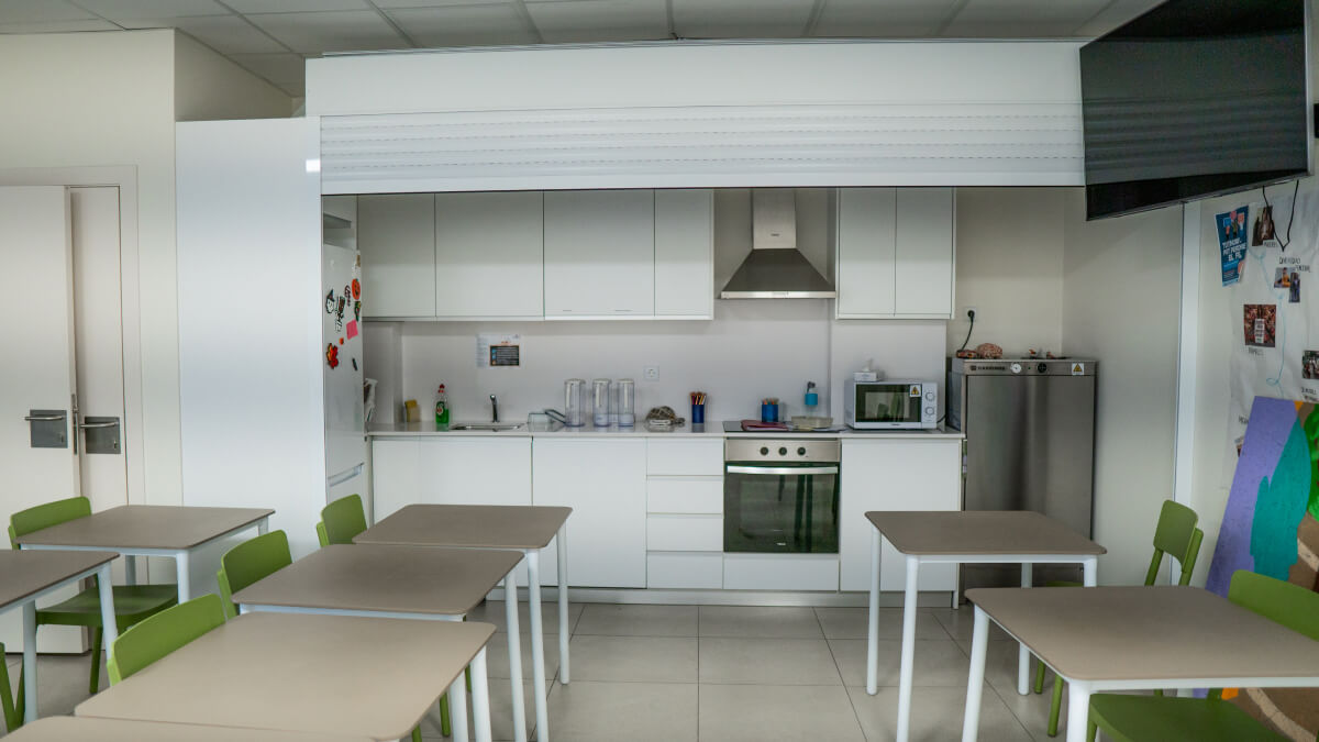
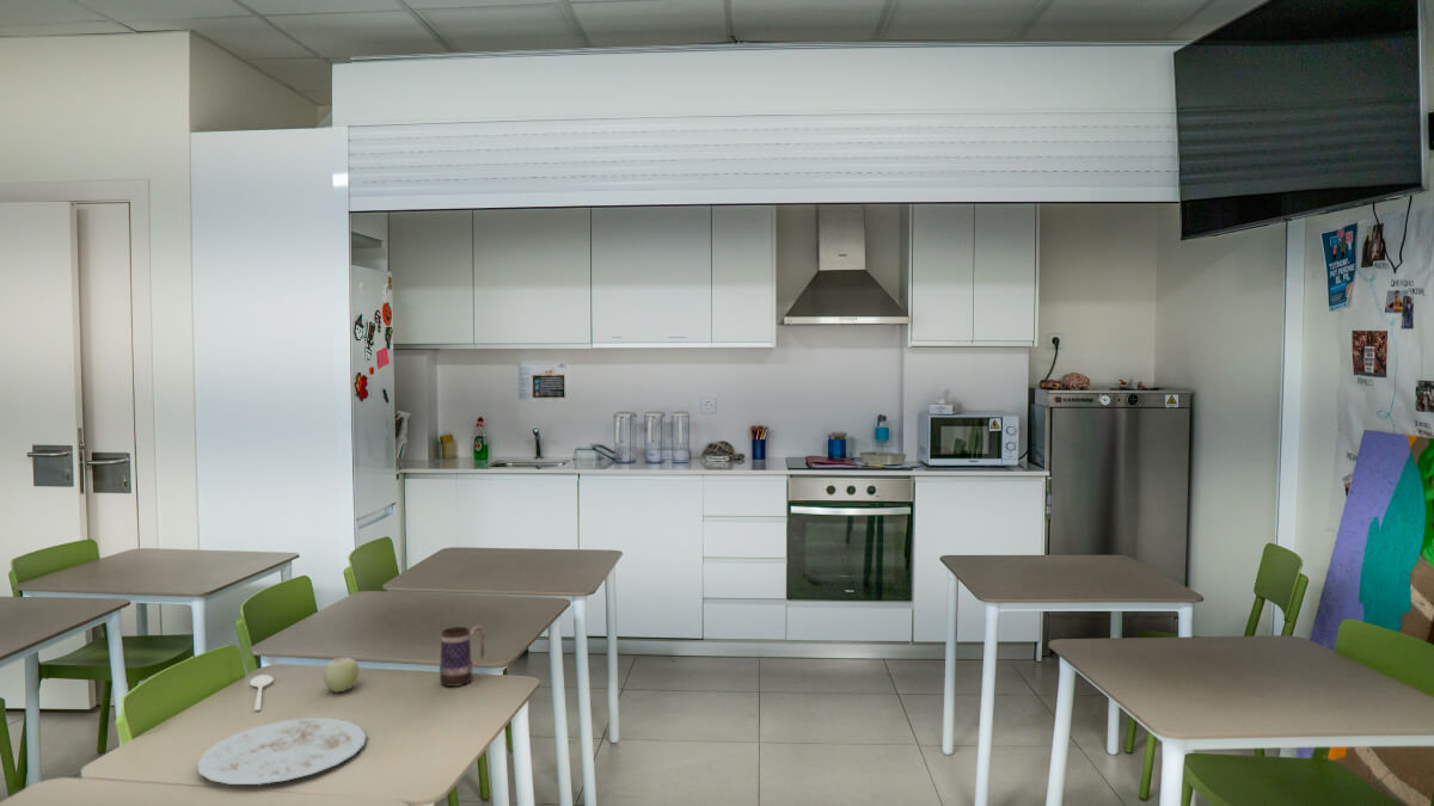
+ mug (462, 653)
+ plate (284, 750)
+ stirrer (259, 691)
+ fruit (341, 671)
